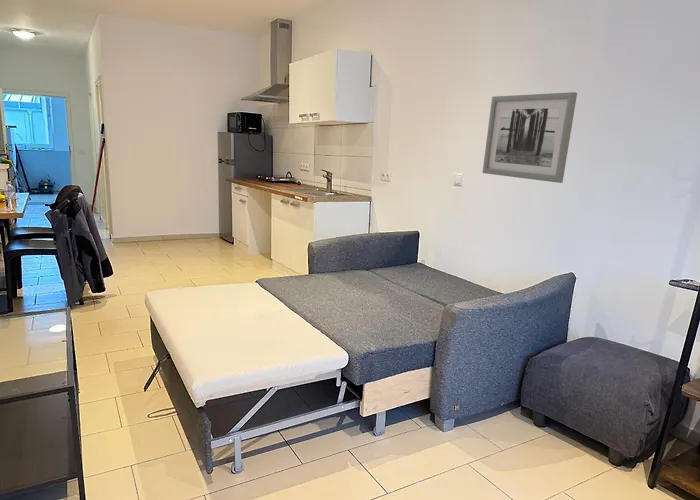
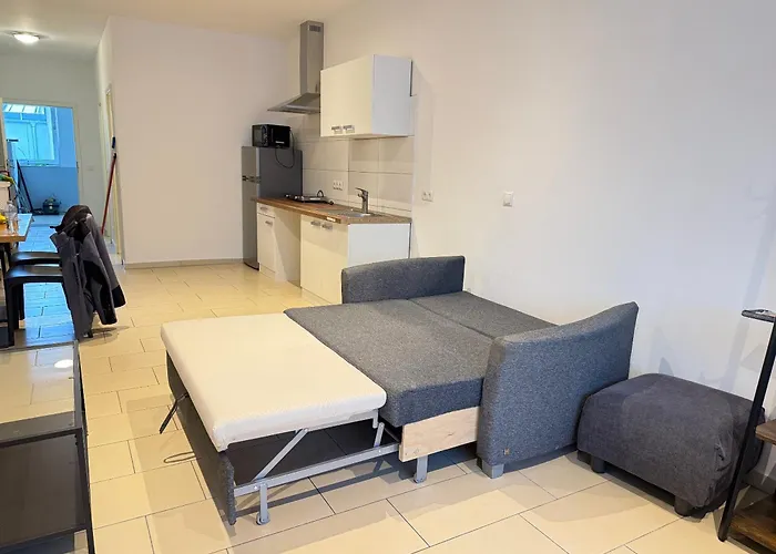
- wall art (524, 136)
